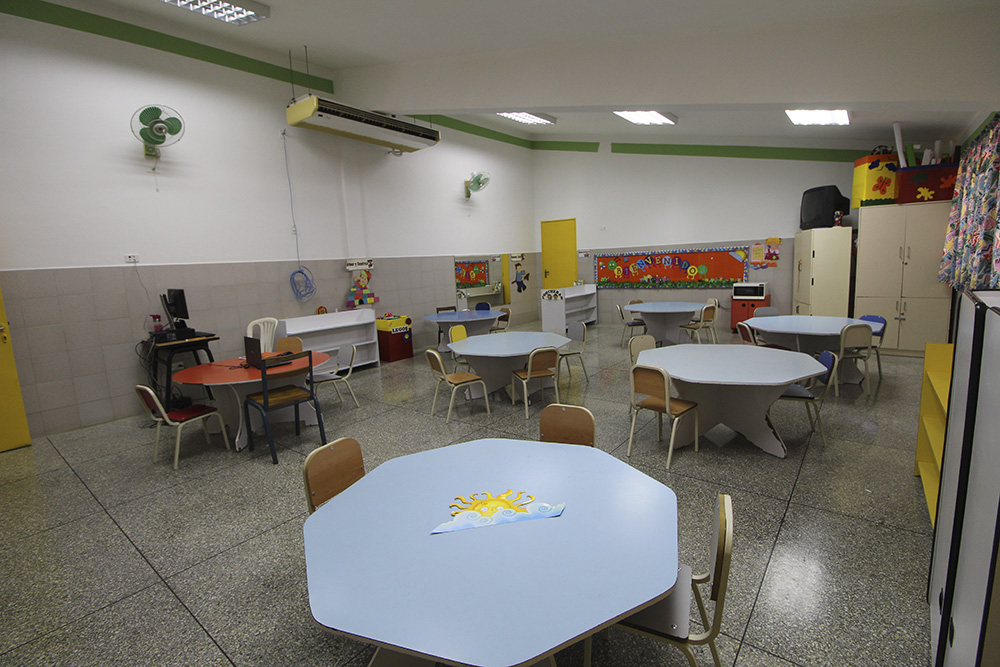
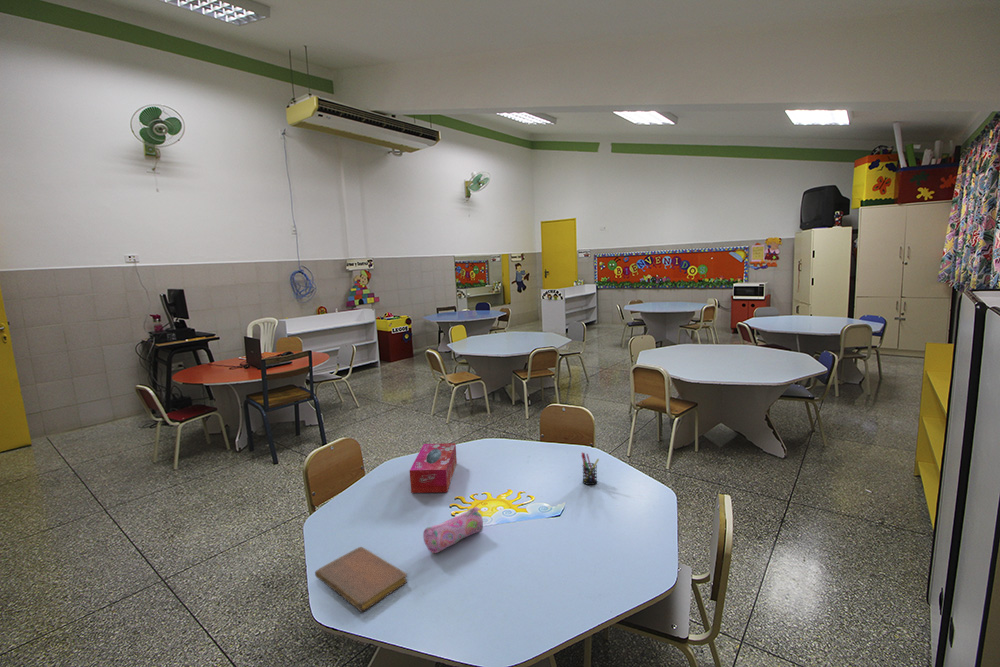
+ tissue box (434, 466)
+ pen holder (588, 468)
+ notebook (360, 576)
+ pencil case (454, 528)
